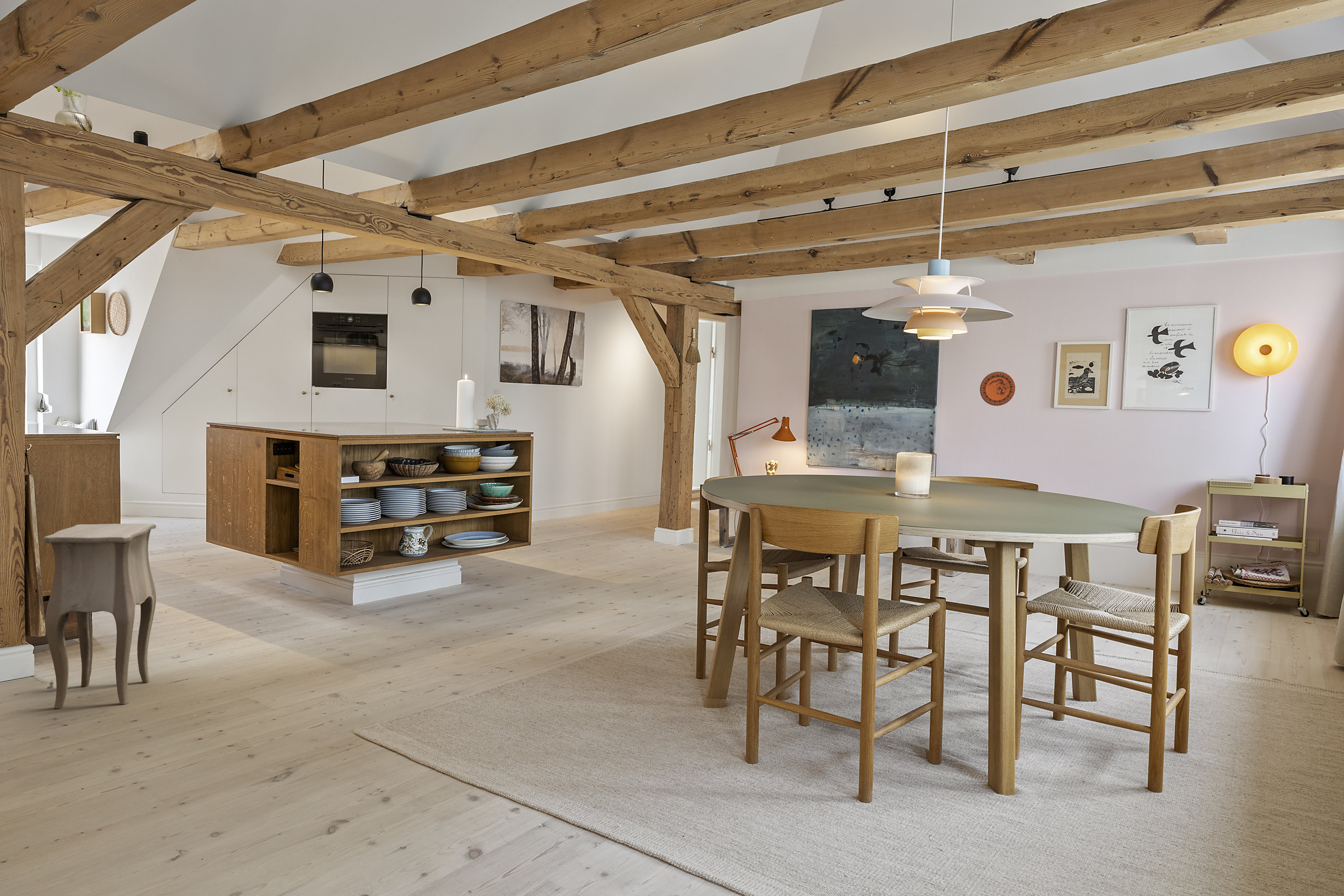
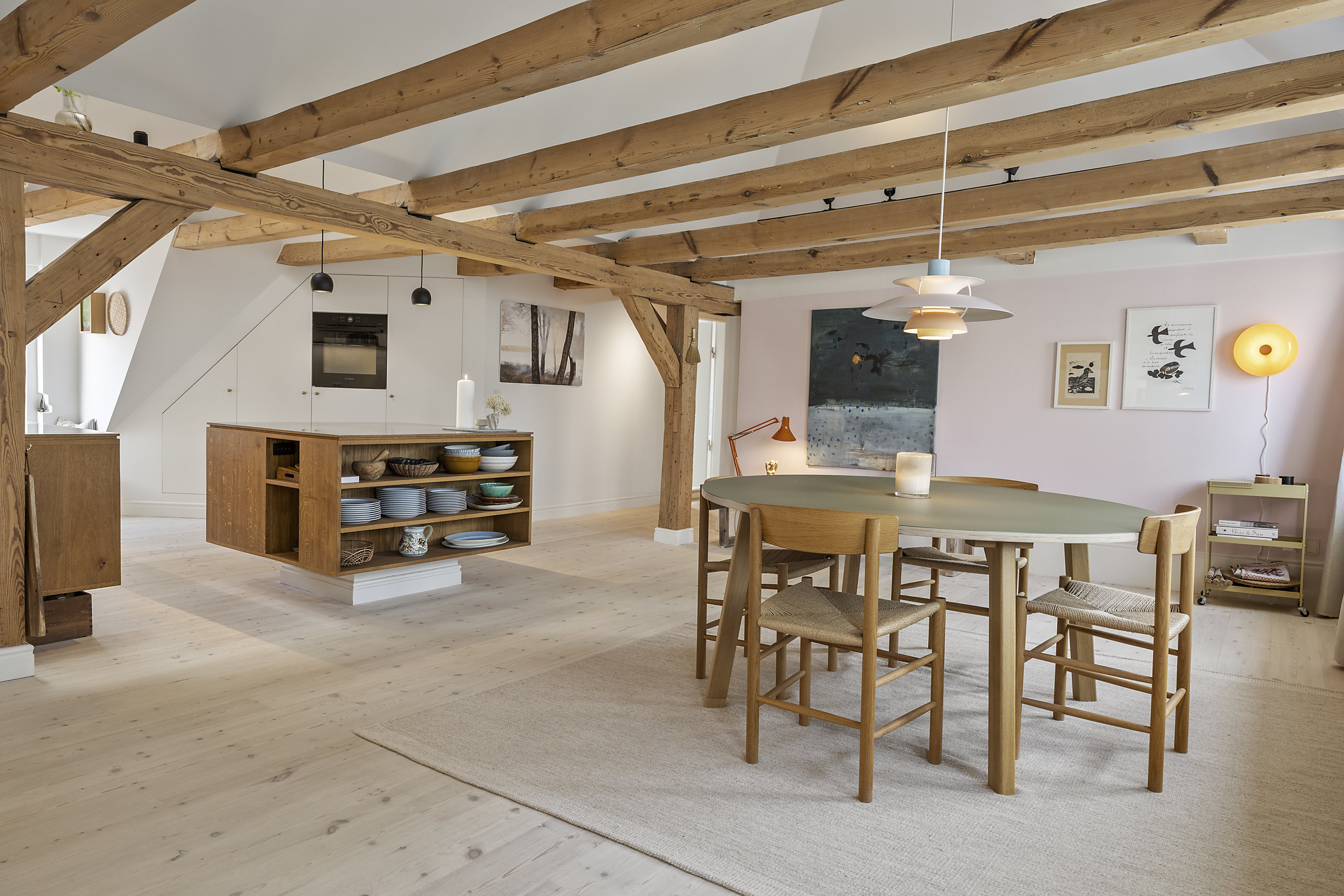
- decorative plate (997, 388)
- side table (103, 611)
